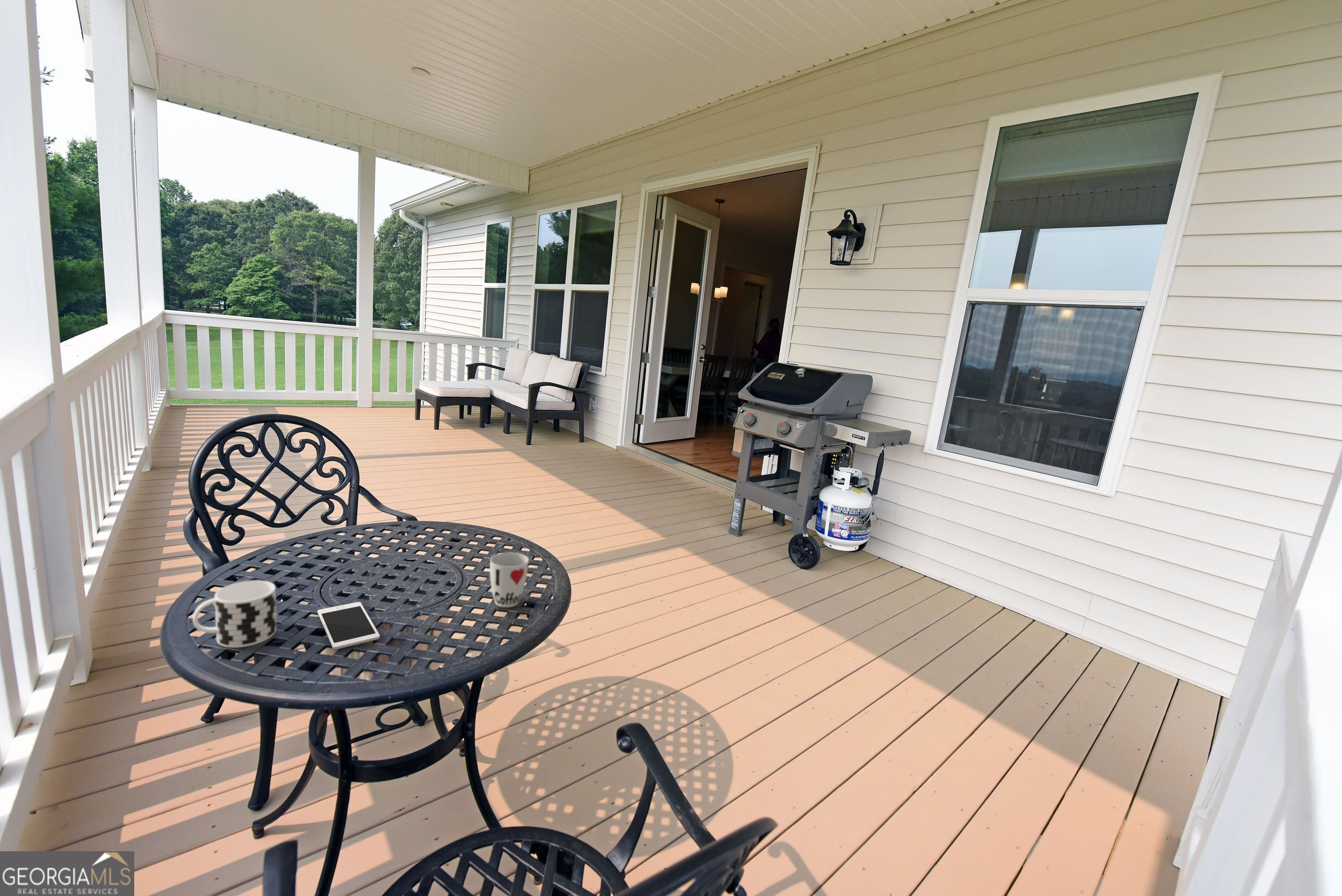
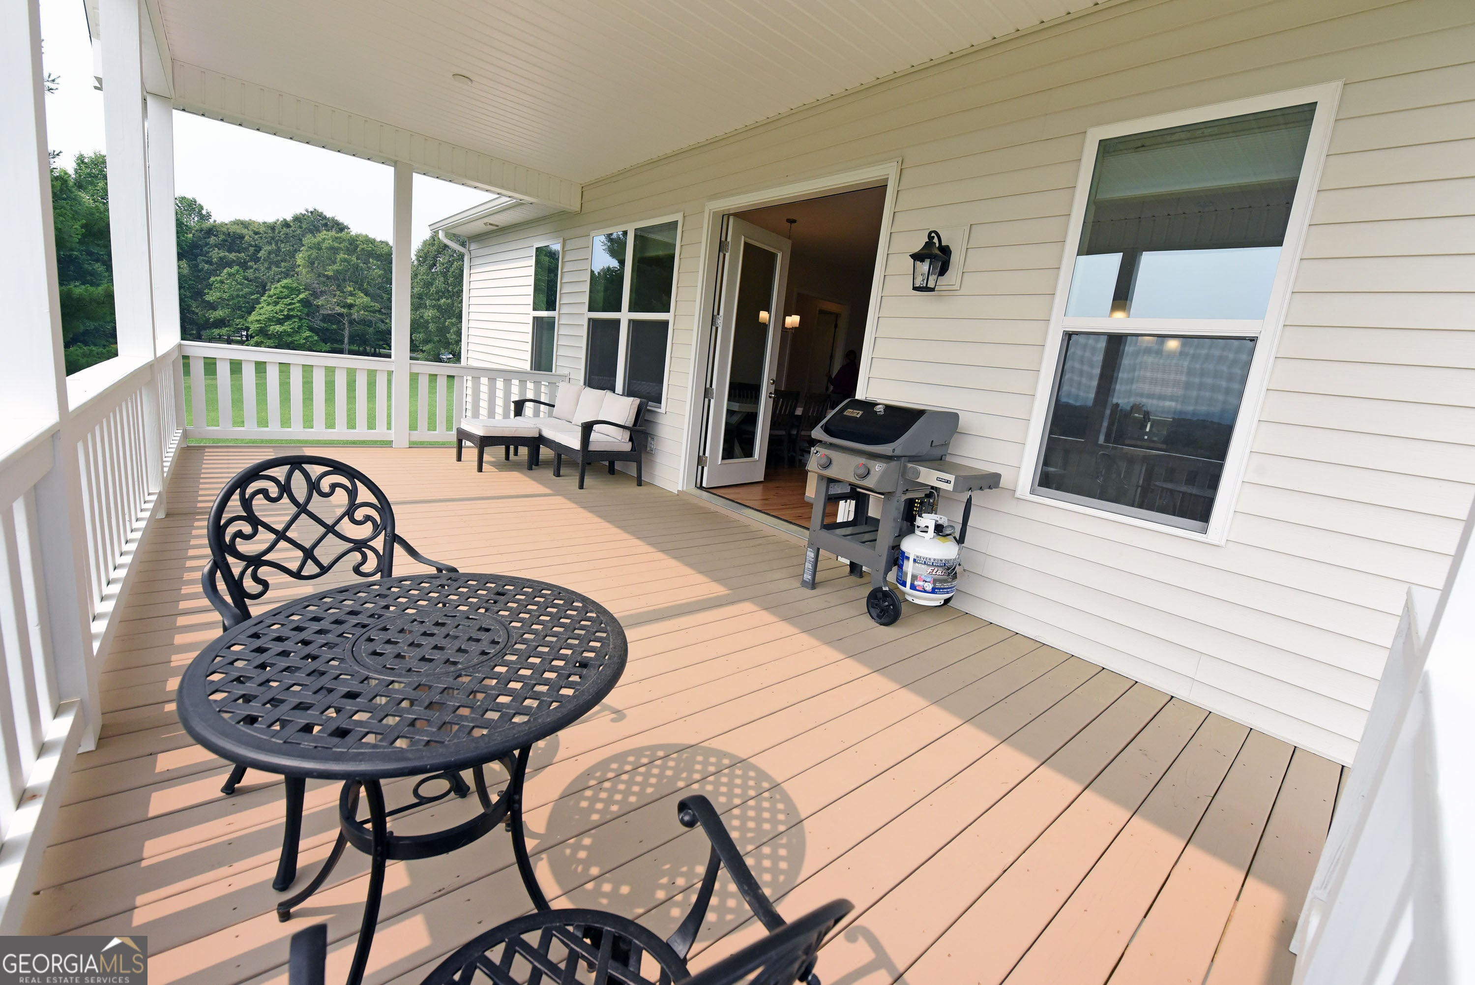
- cup (236, 615)
- cup (508, 581)
- cell phone (348, 624)
